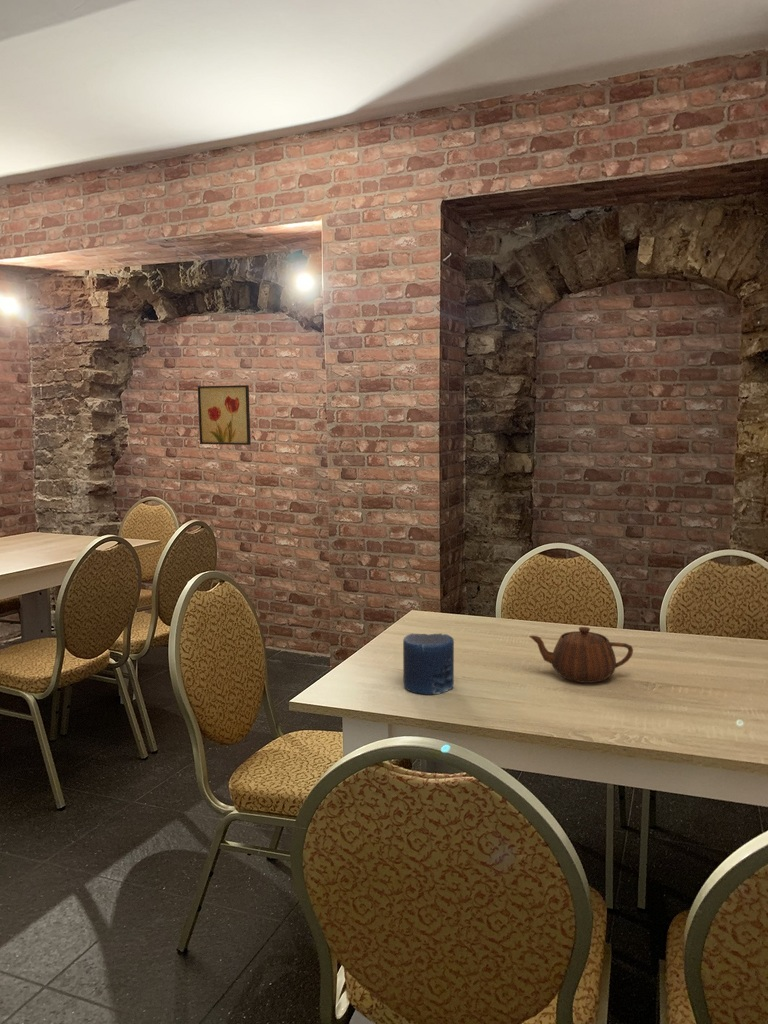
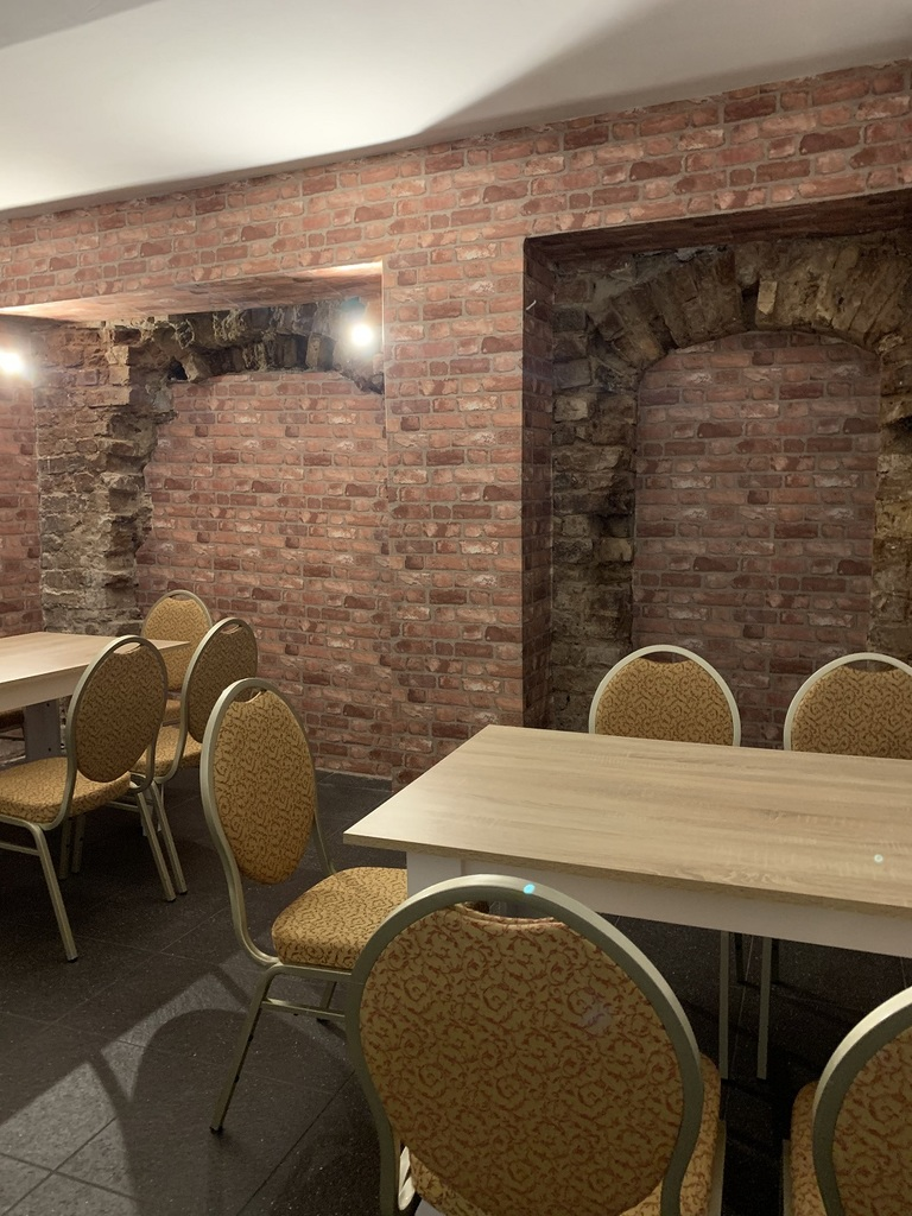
- wall art (224, 415)
- candle (428, 662)
- teapot (580, 651)
